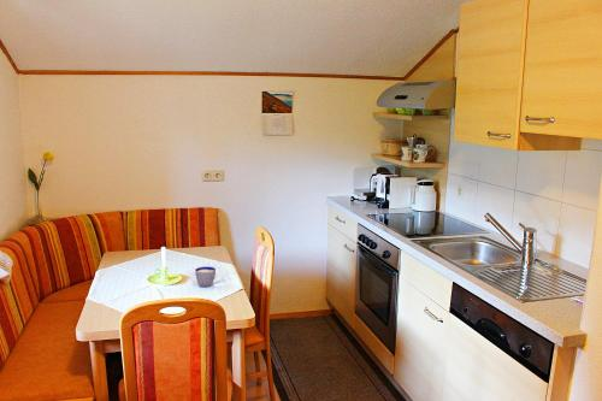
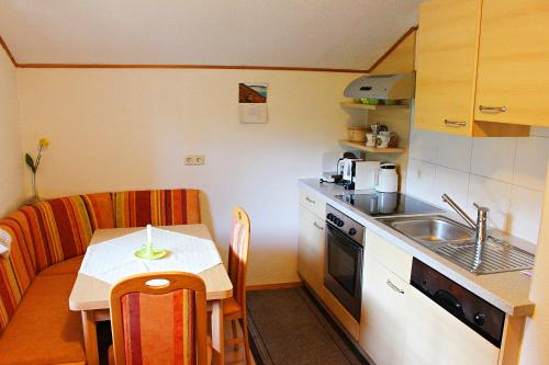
- cup (208, 276)
